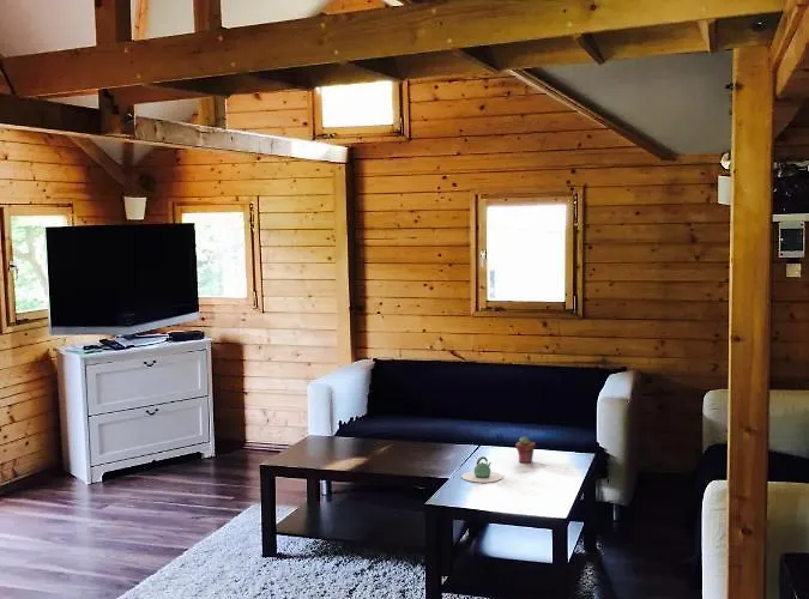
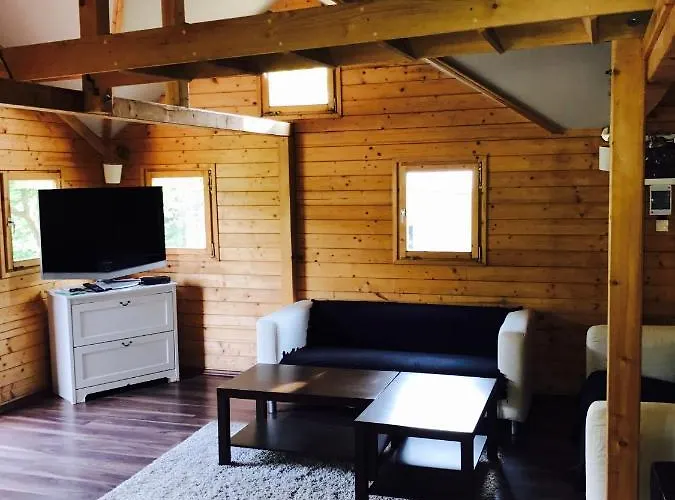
- teapot (482, 466)
- potted succulent (525, 448)
